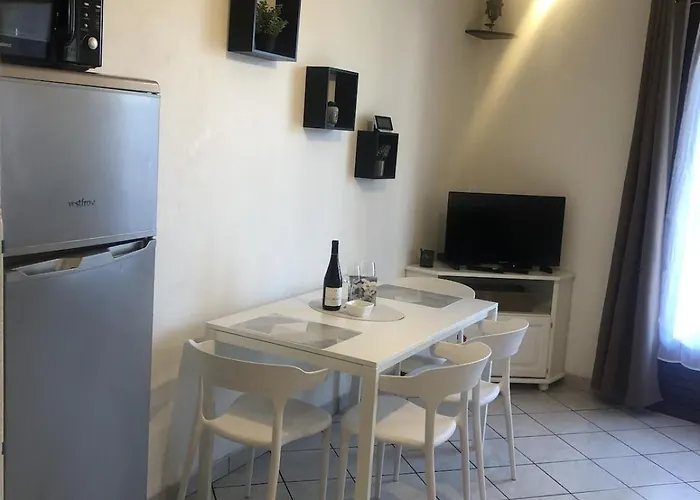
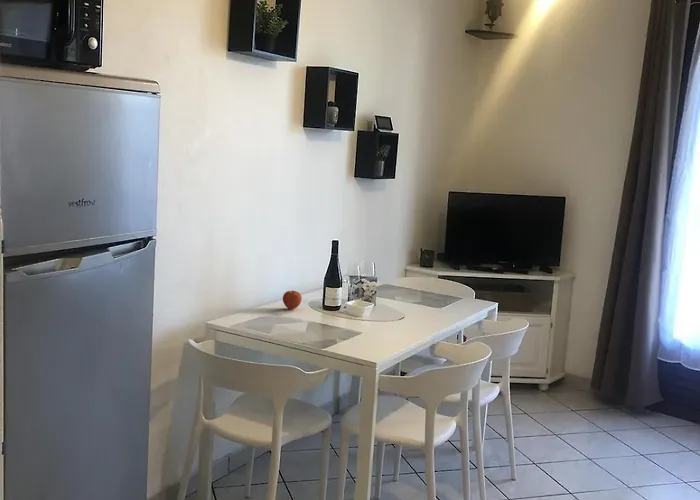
+ apple (292, 299)
